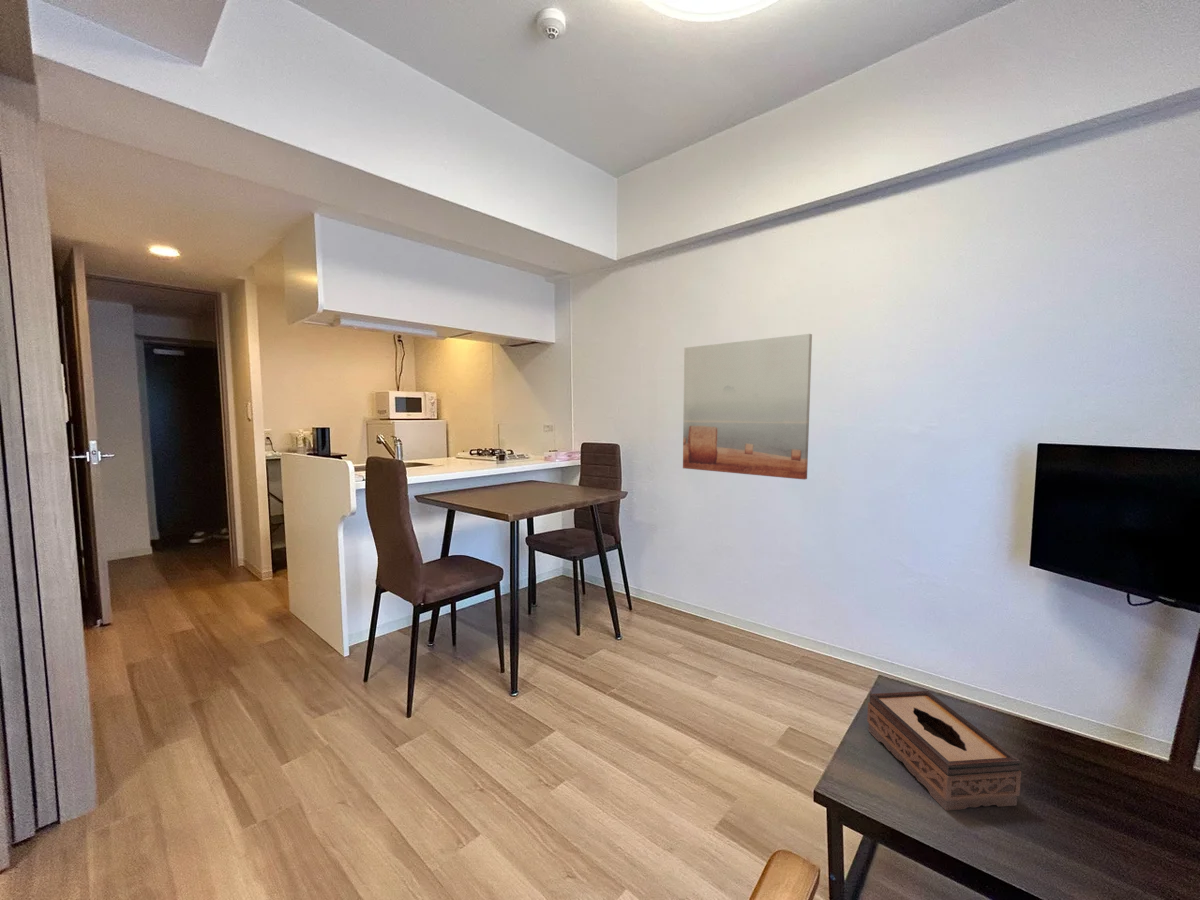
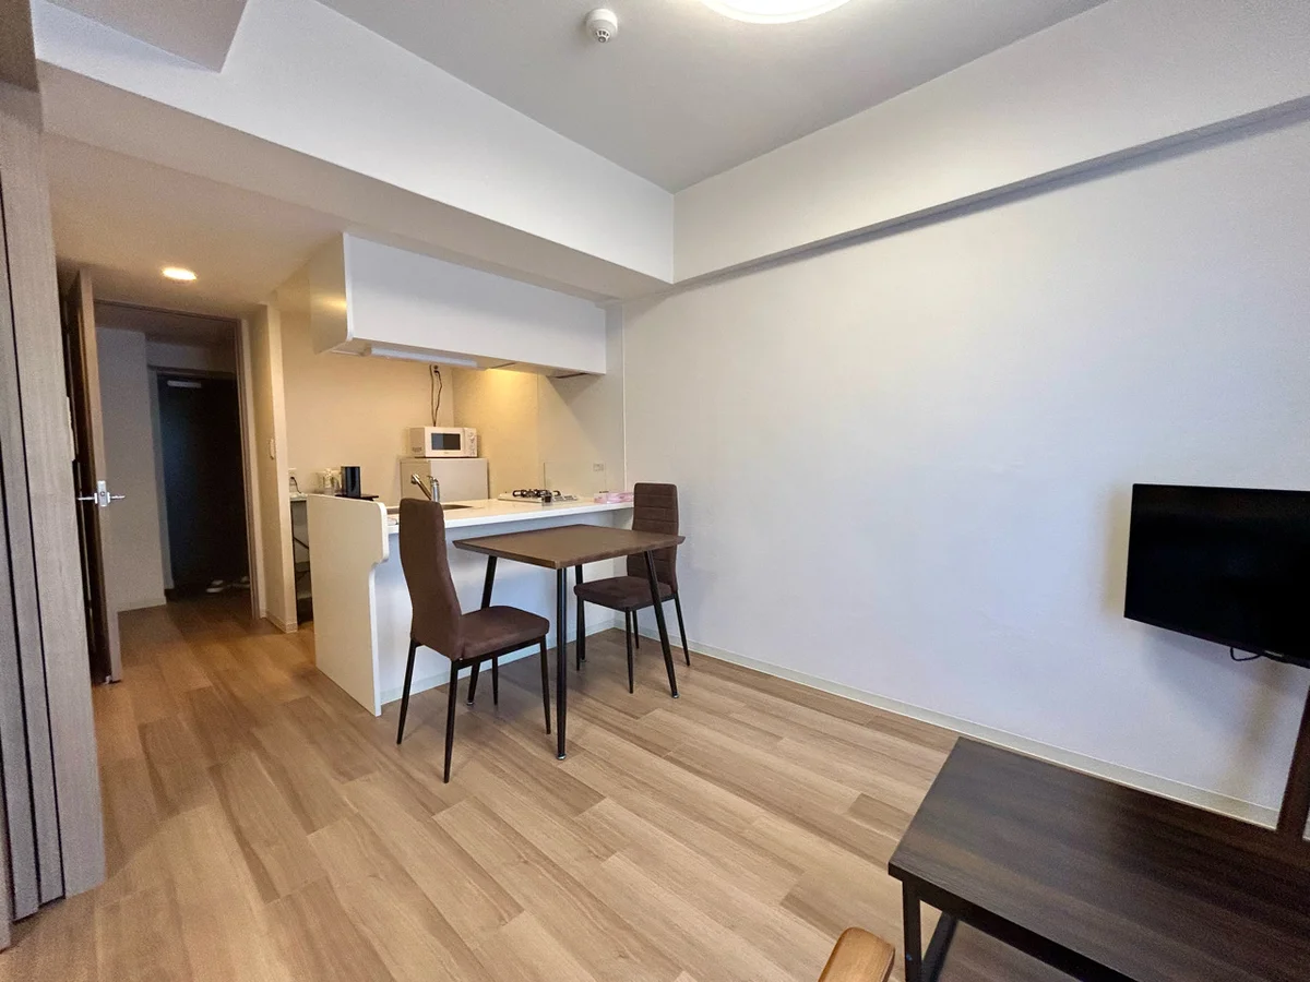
- wall art (741, 408)
- tissue box (935, 743)
